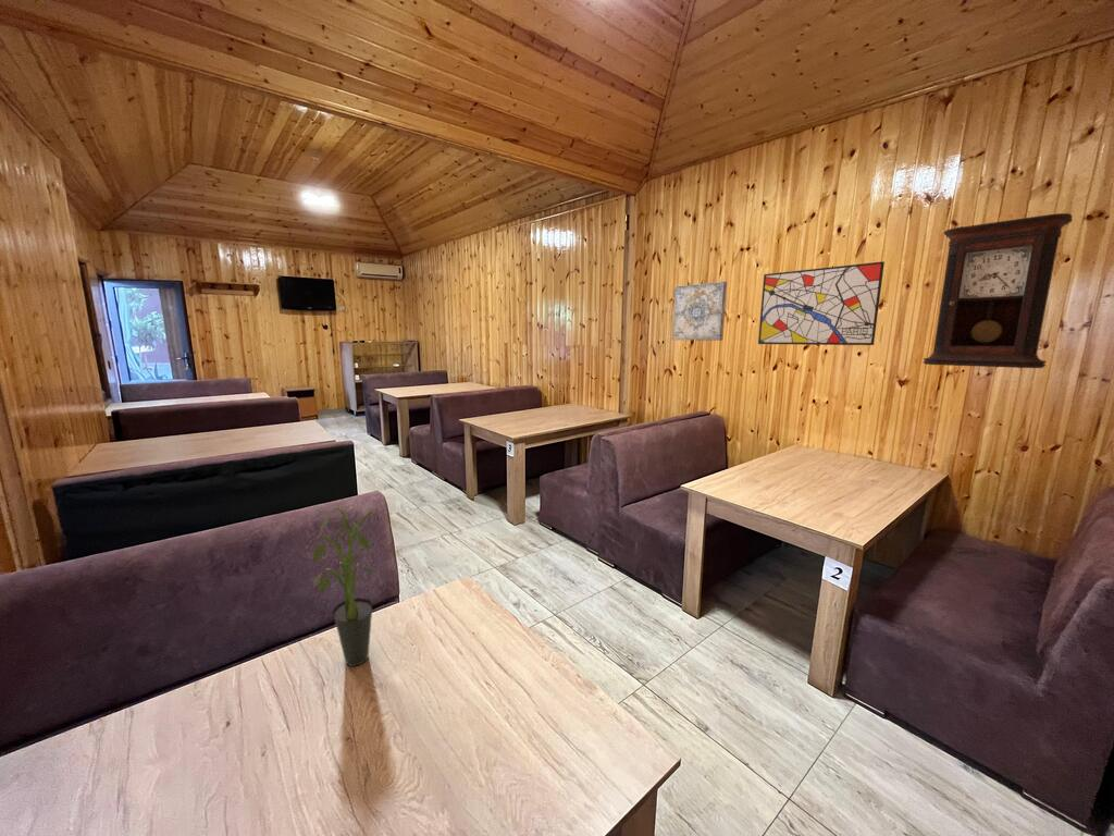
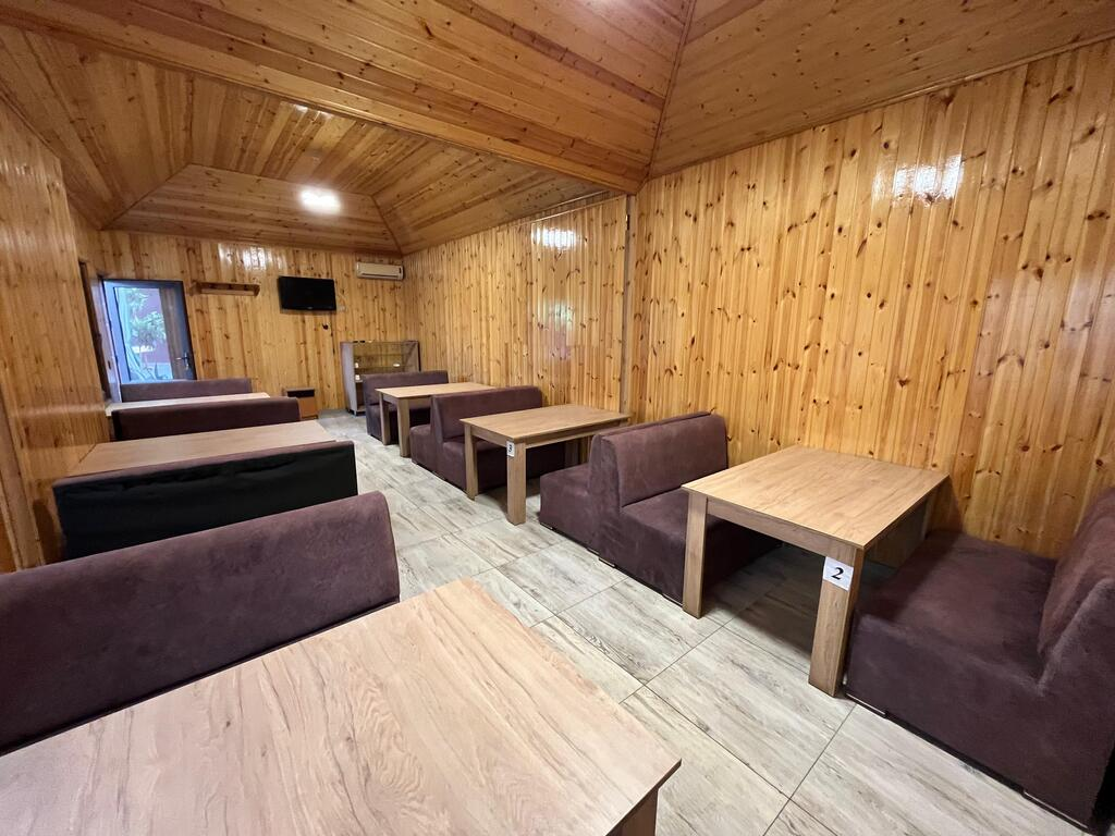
- wall art (697, 312)
- pendulum clock (991, 296)
- potted plant (346, 591)
- wall art (814, 307)
